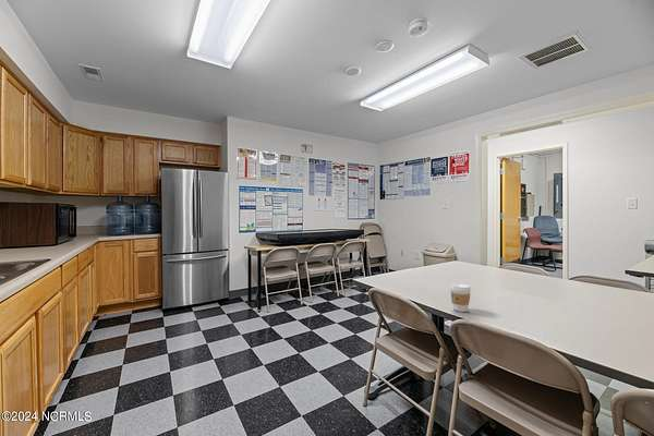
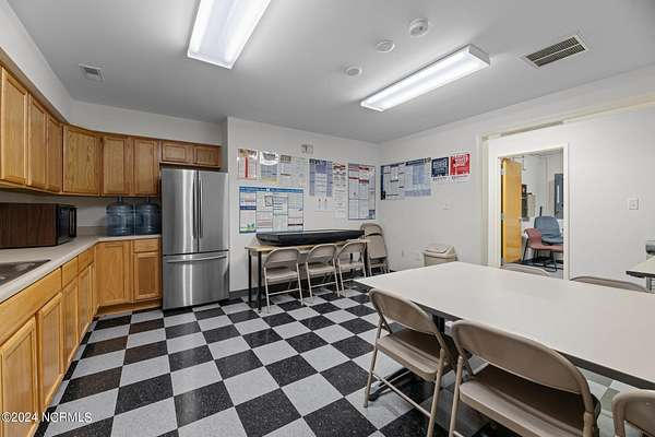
- coffee cup (460, 296)
